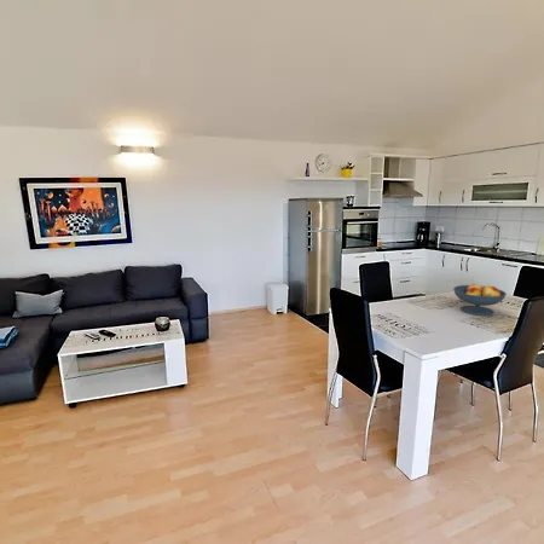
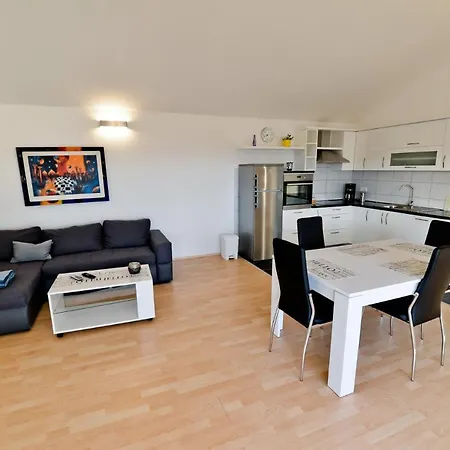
- fruit bowl (478, 296)
